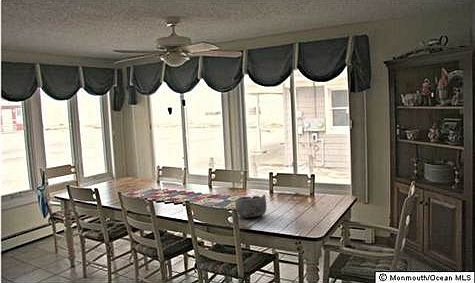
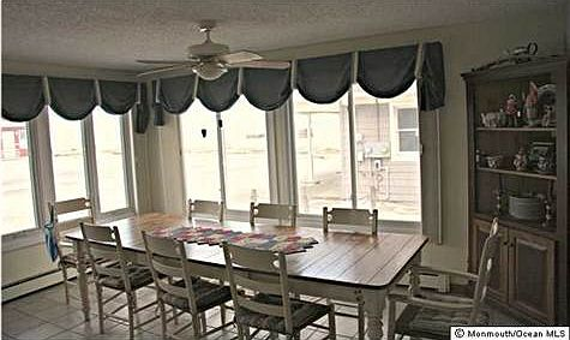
- bowl (250, 205)
